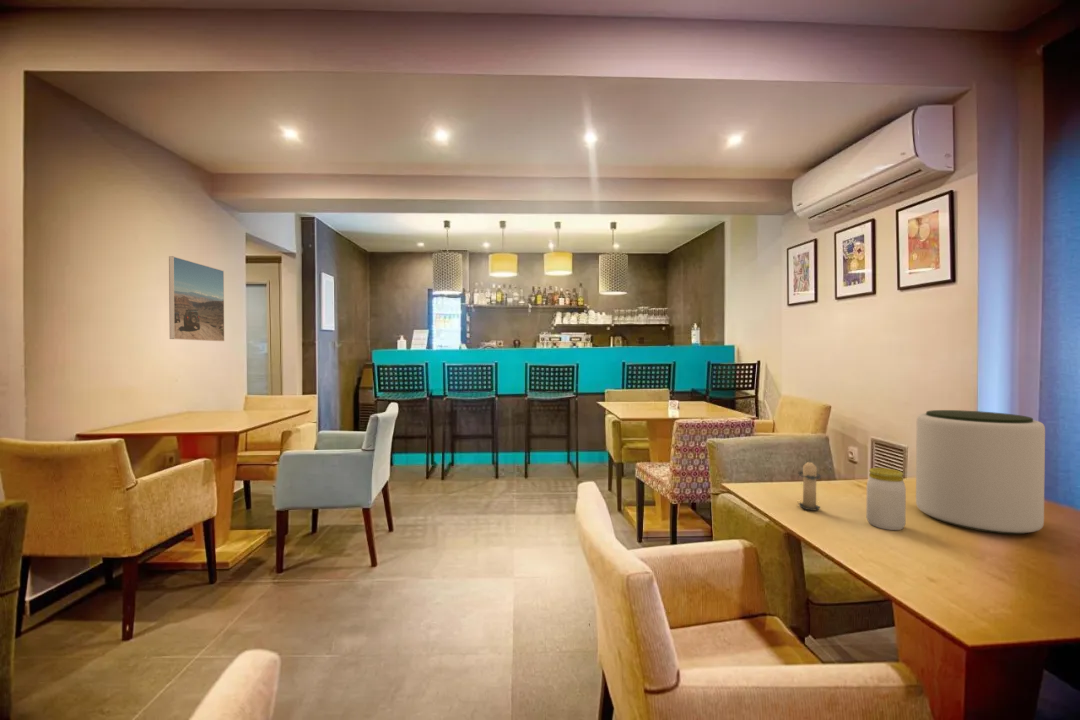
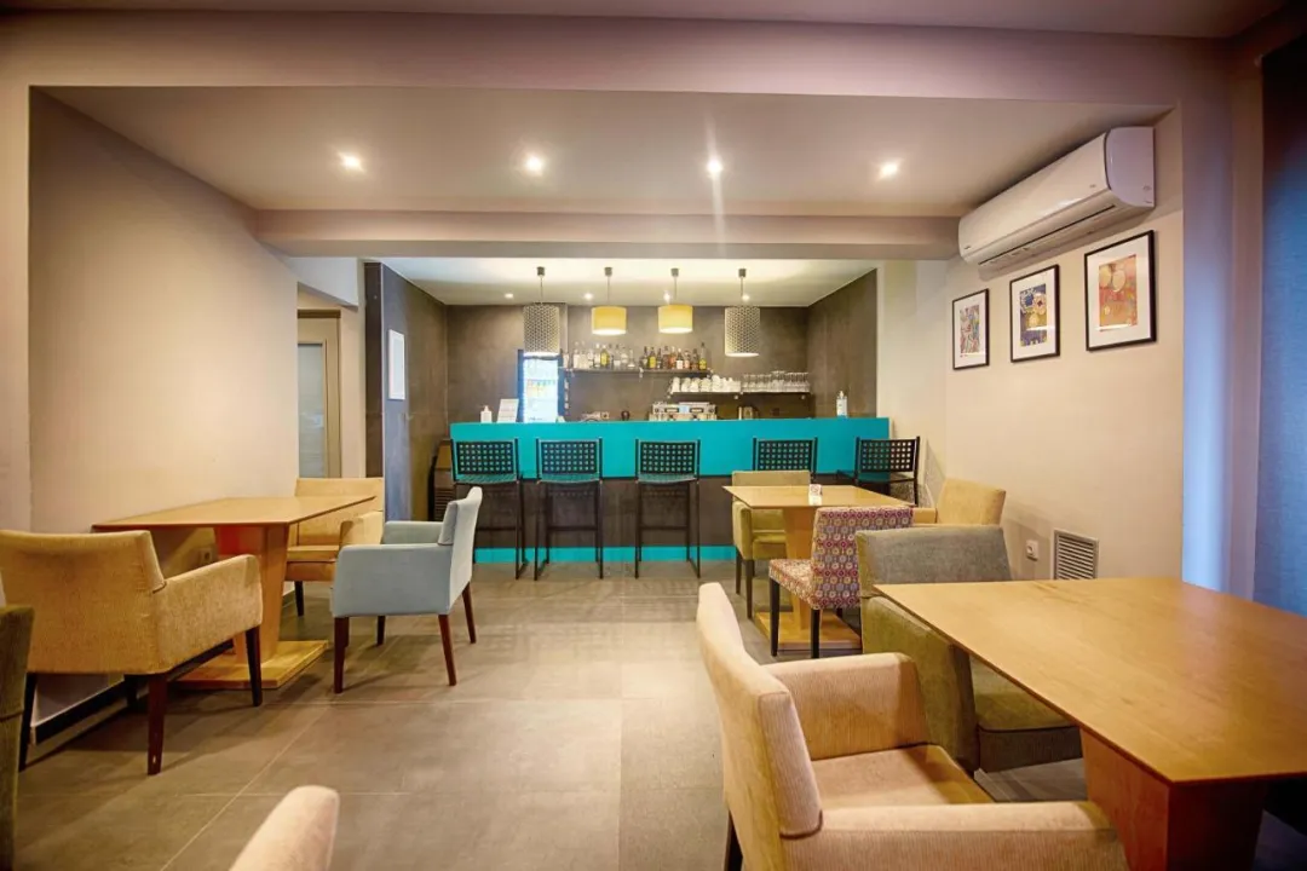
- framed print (198, 302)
- plant pot (976, 467)
- candle (809, 483)
- jar (885, 498)
